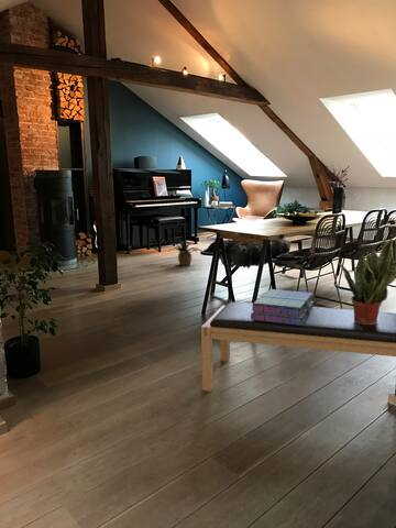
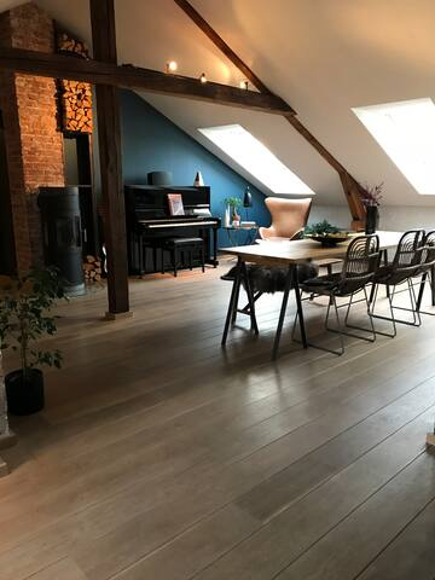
- potted plant (367, 278)
- stack of books (283, 305)
- bench (314, 348)
- potted plant (186, 252)
